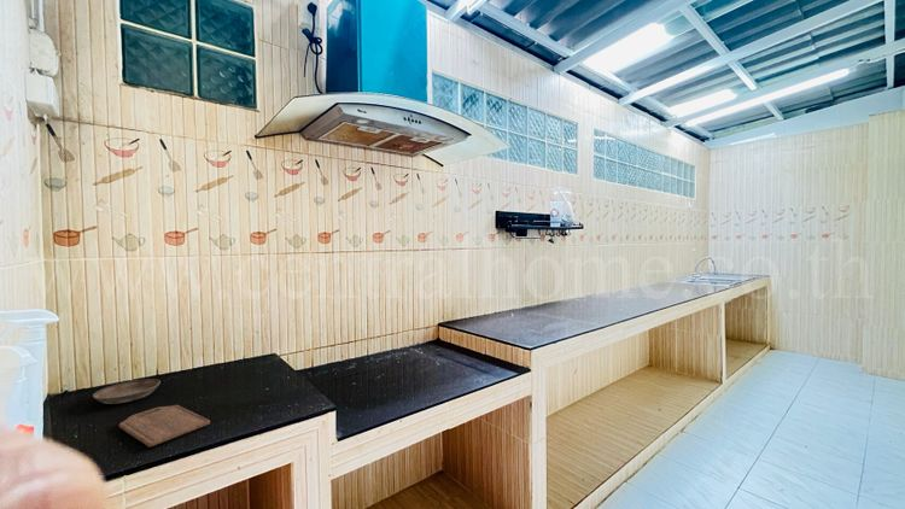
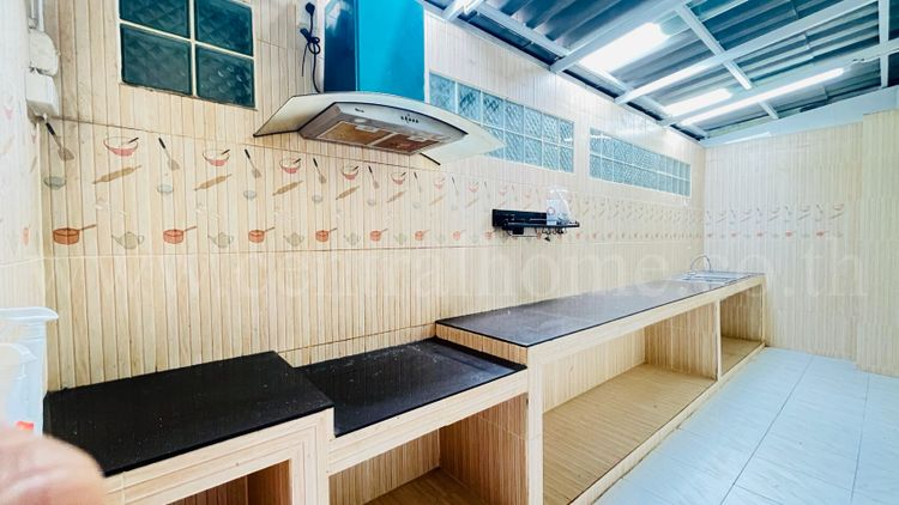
- cutting board (162, 422)
- saucer (128, 392)
